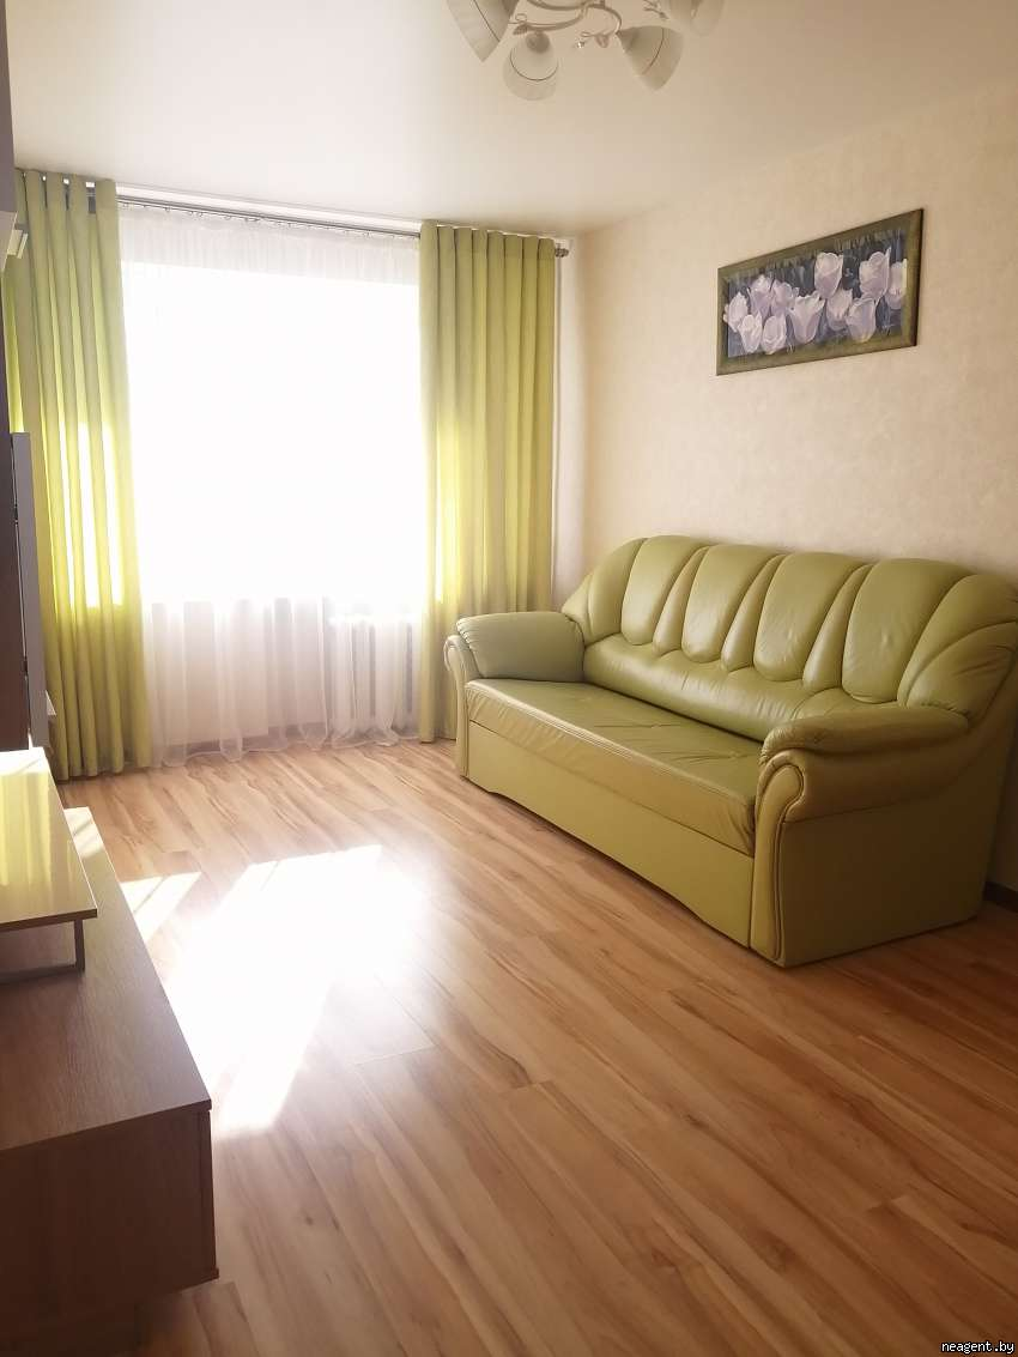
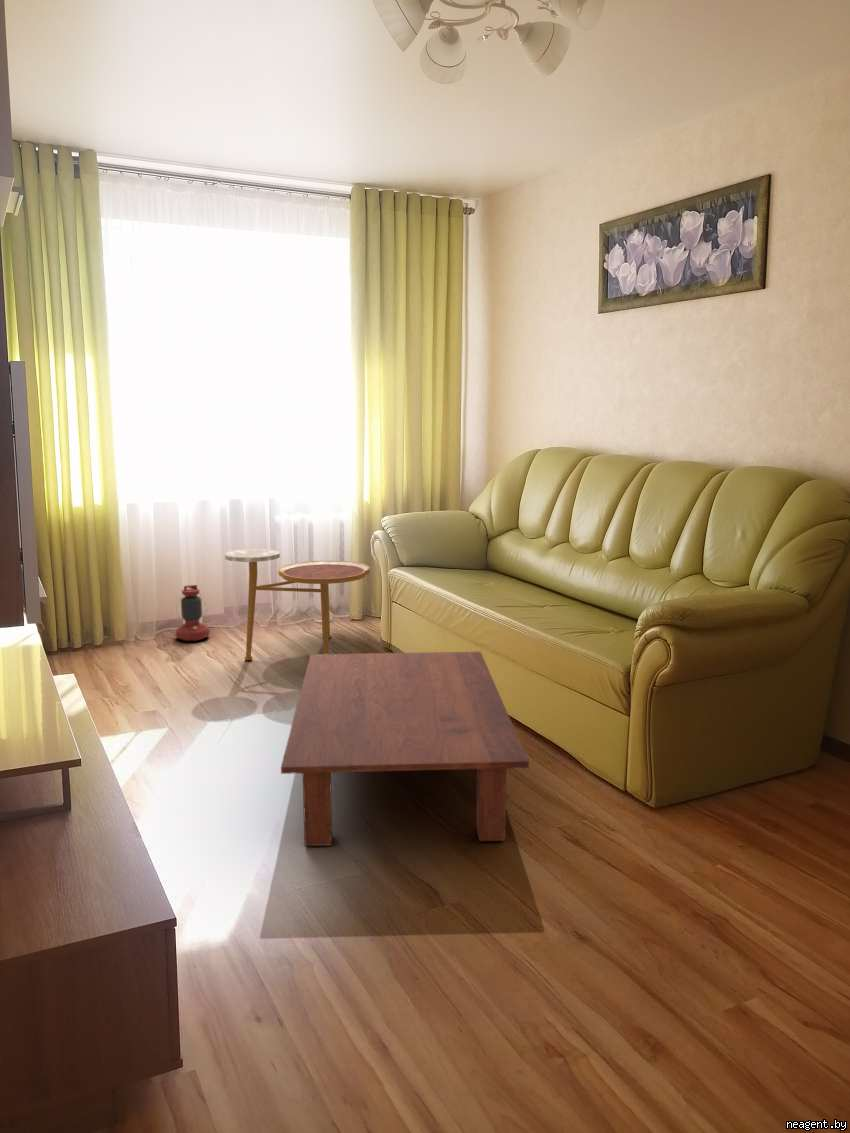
+ side table (301, 591)
+ lantern (191, 612)
+ coffee table (400, 735)
